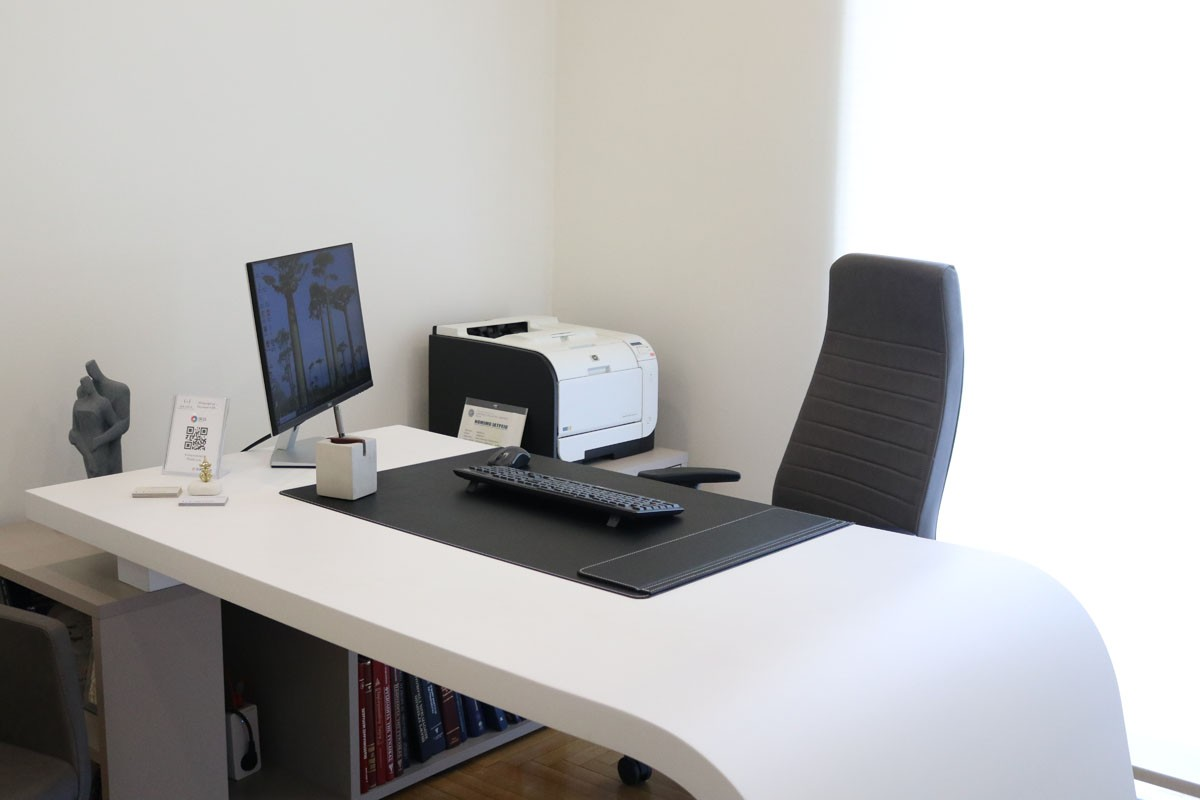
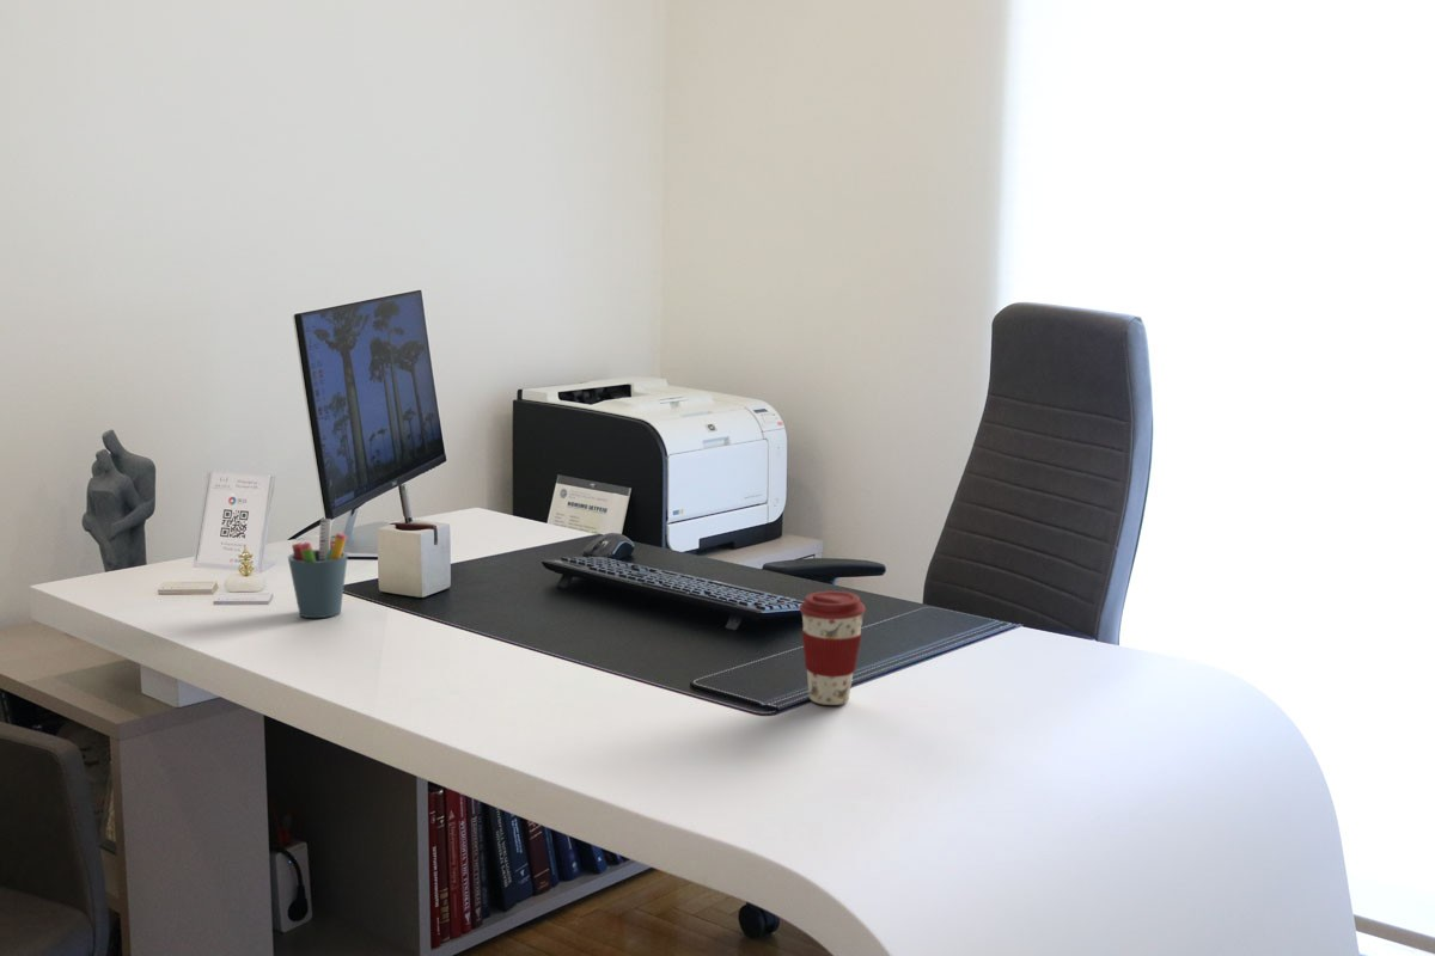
+ pen holder (319, 569)
+ coffee cup (830, 648)
